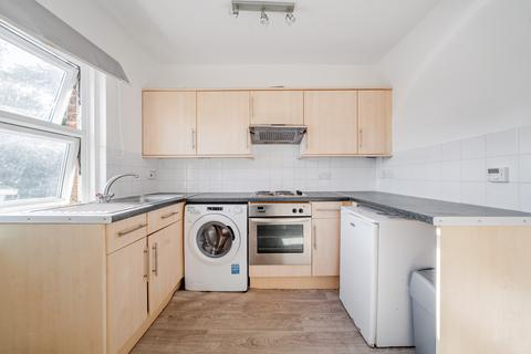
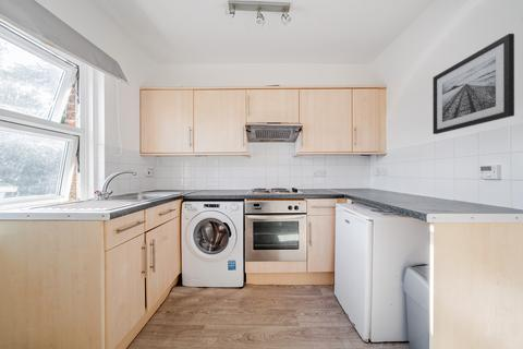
+ wall art (465, 93)
